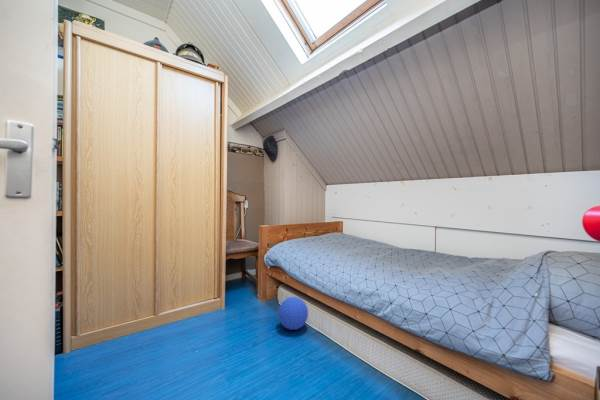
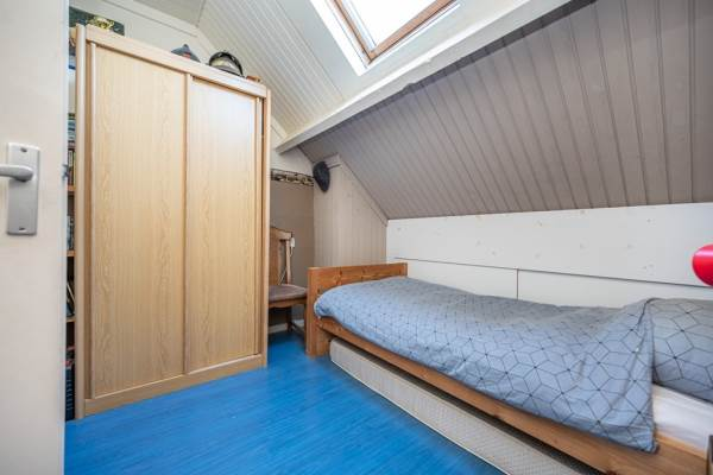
- ball (293, 312)
